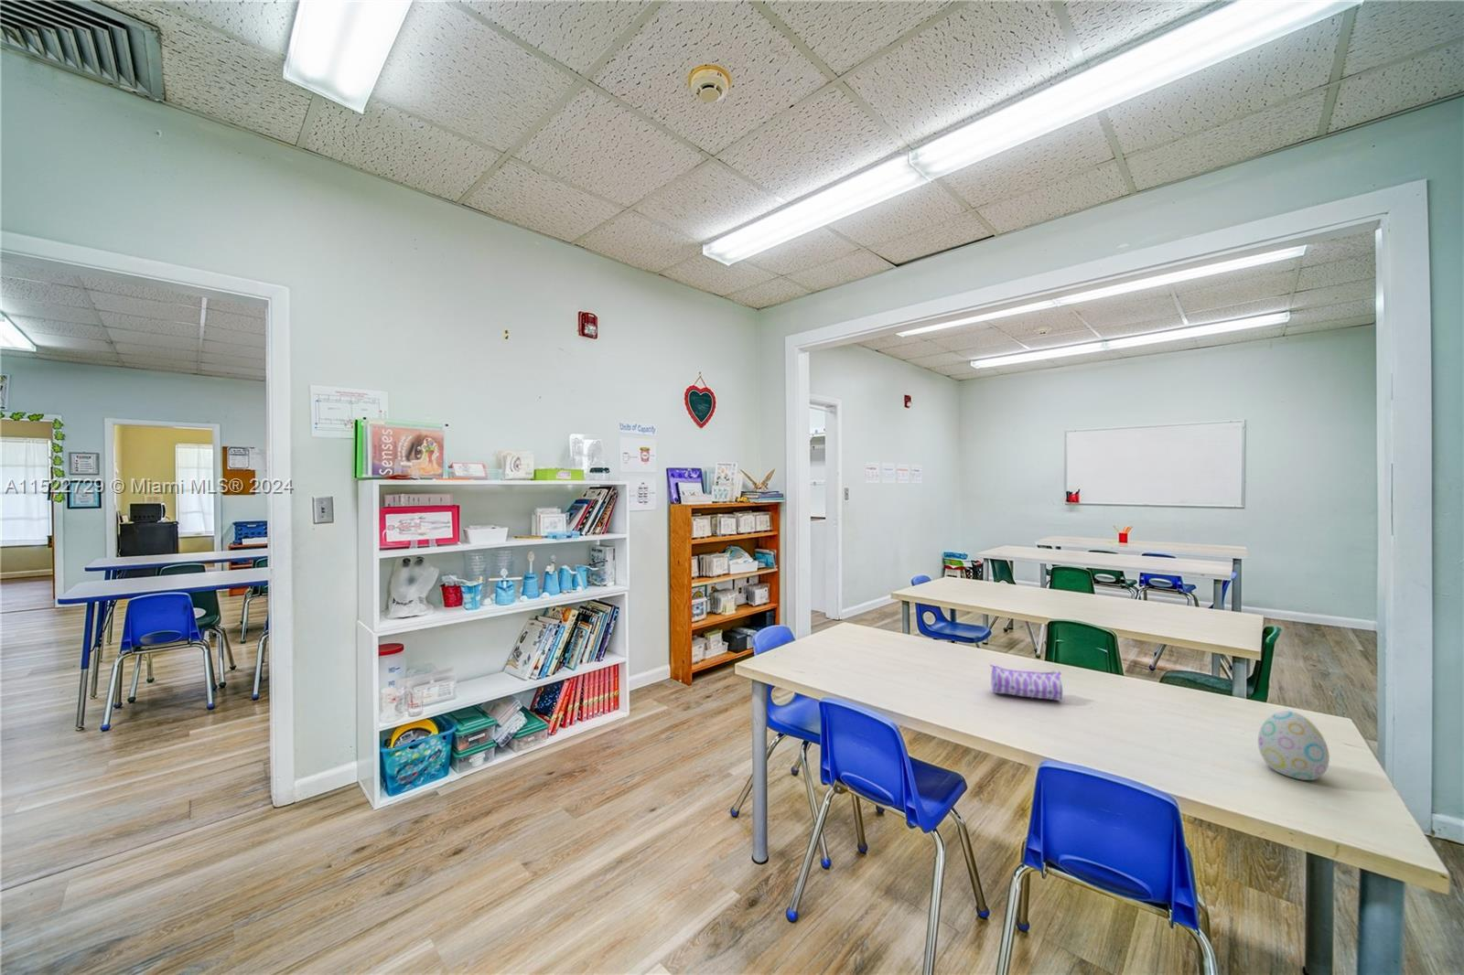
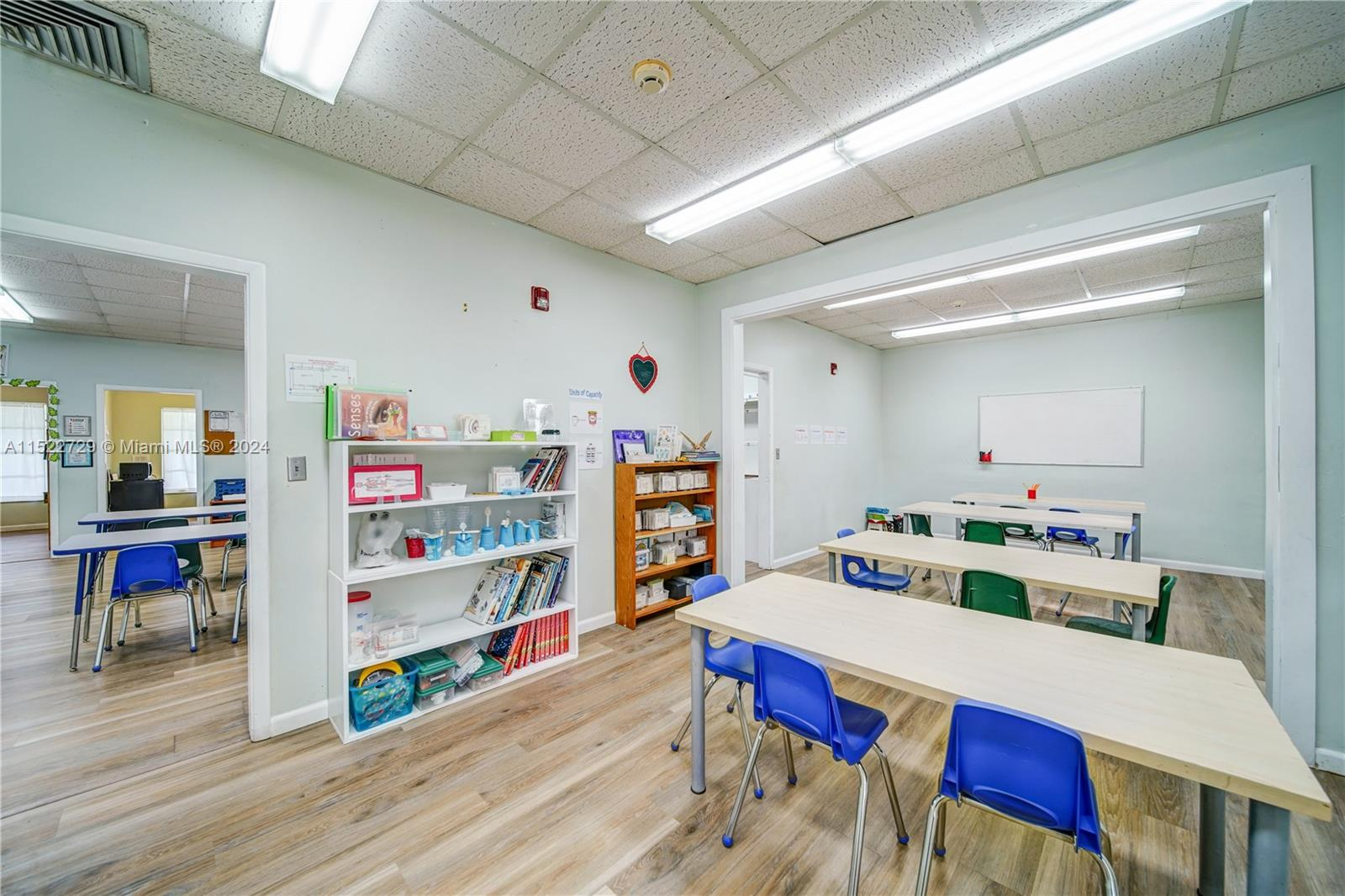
- decorative egg (1292, 742)
- pencil case (1025, 681)
